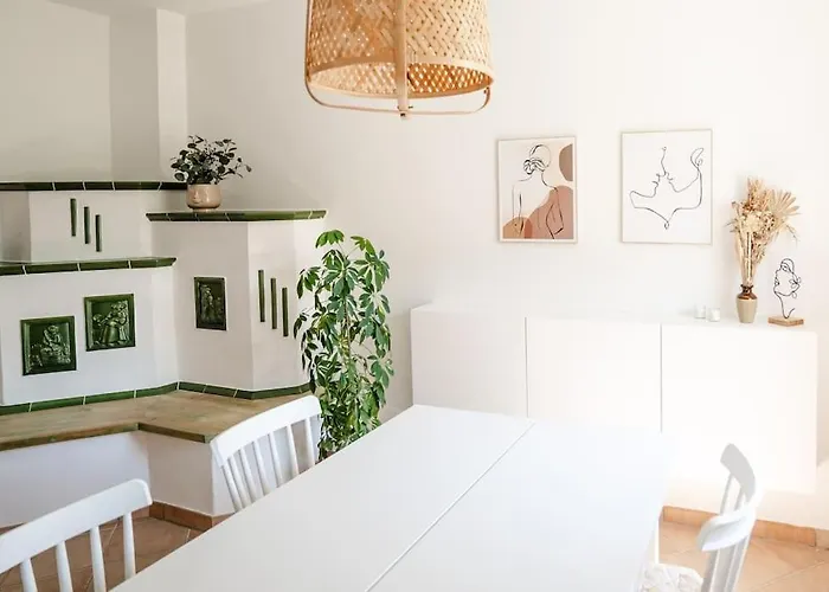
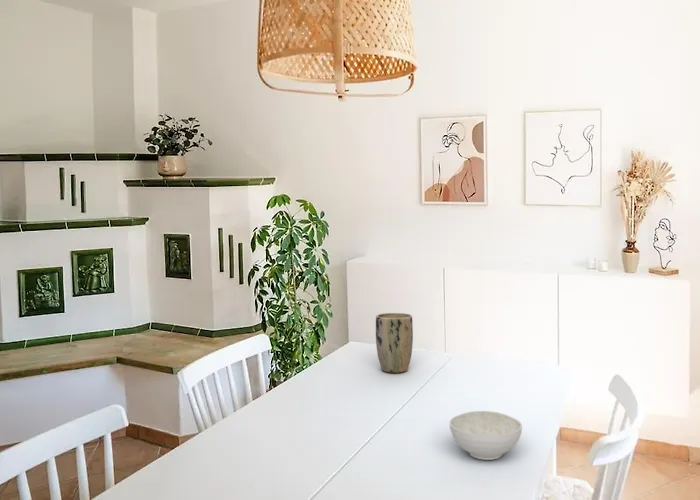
+ plant pot (394, 342)
+ bowl (485, 434)
